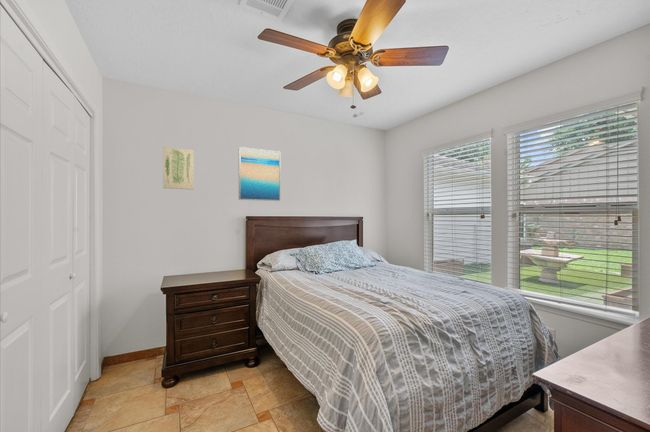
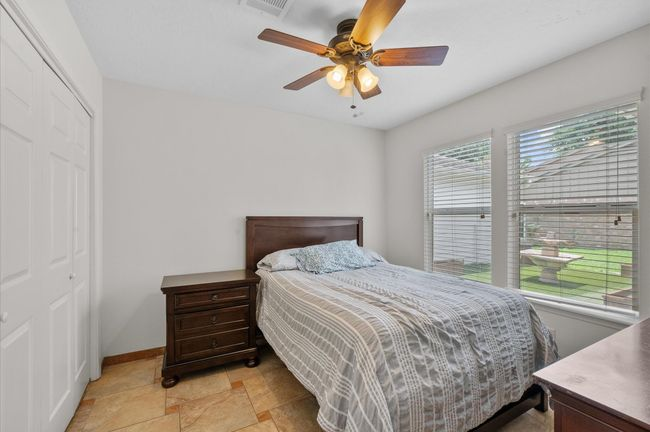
- wall art (260, 175)
- wall art (178, 168)
